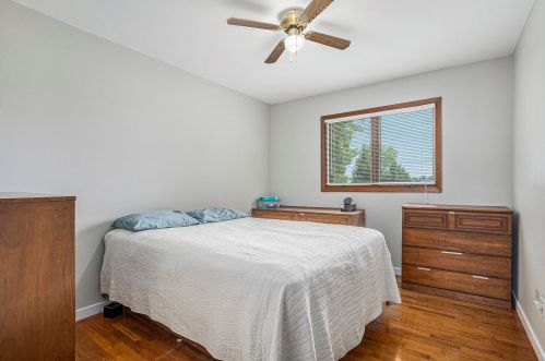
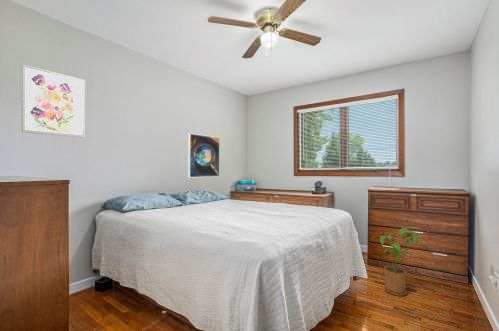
+ house plant (397, 261)
+ wall art (55, 104)
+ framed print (204, 156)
